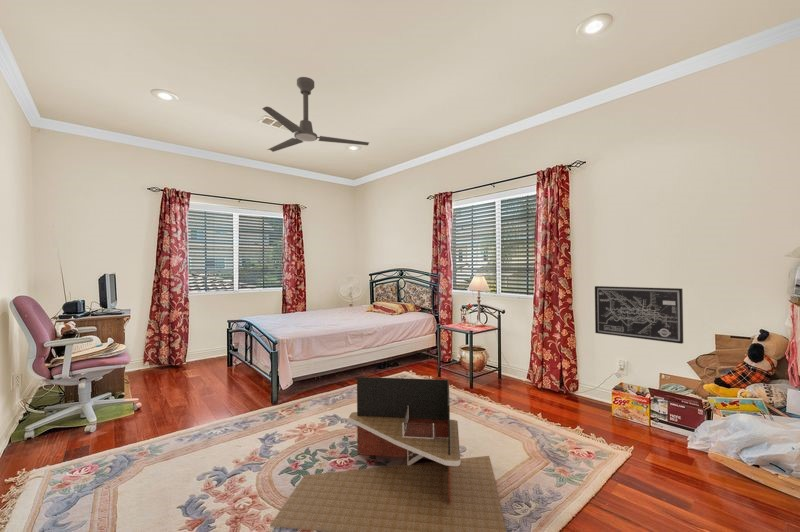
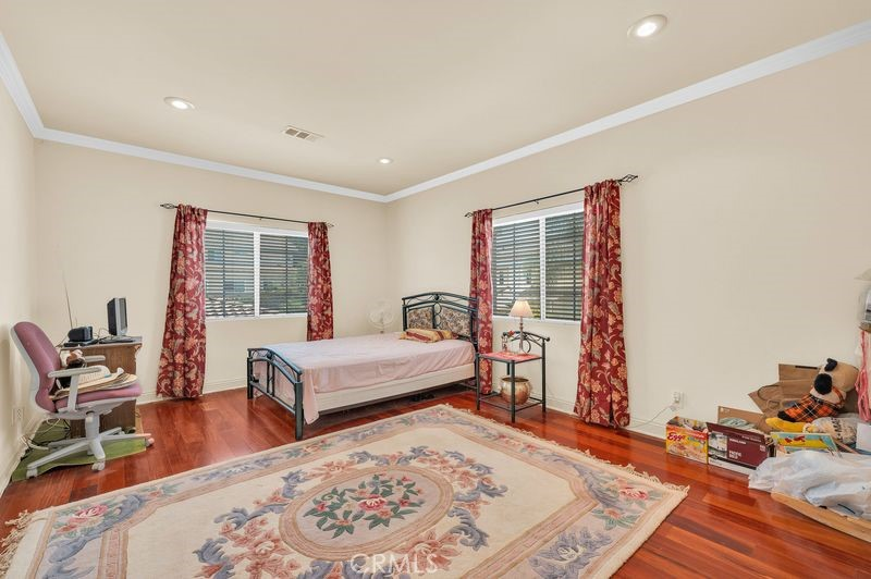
- ceiling fan (307, 109)
- reception desk (398, 432)
- wall art (635, 312)
